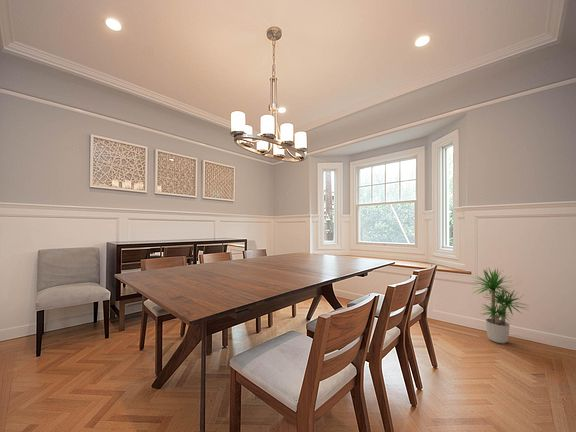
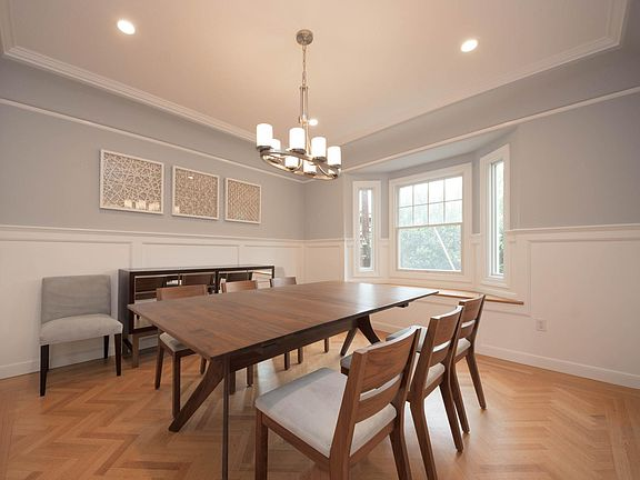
- potted plant (496, 304)
